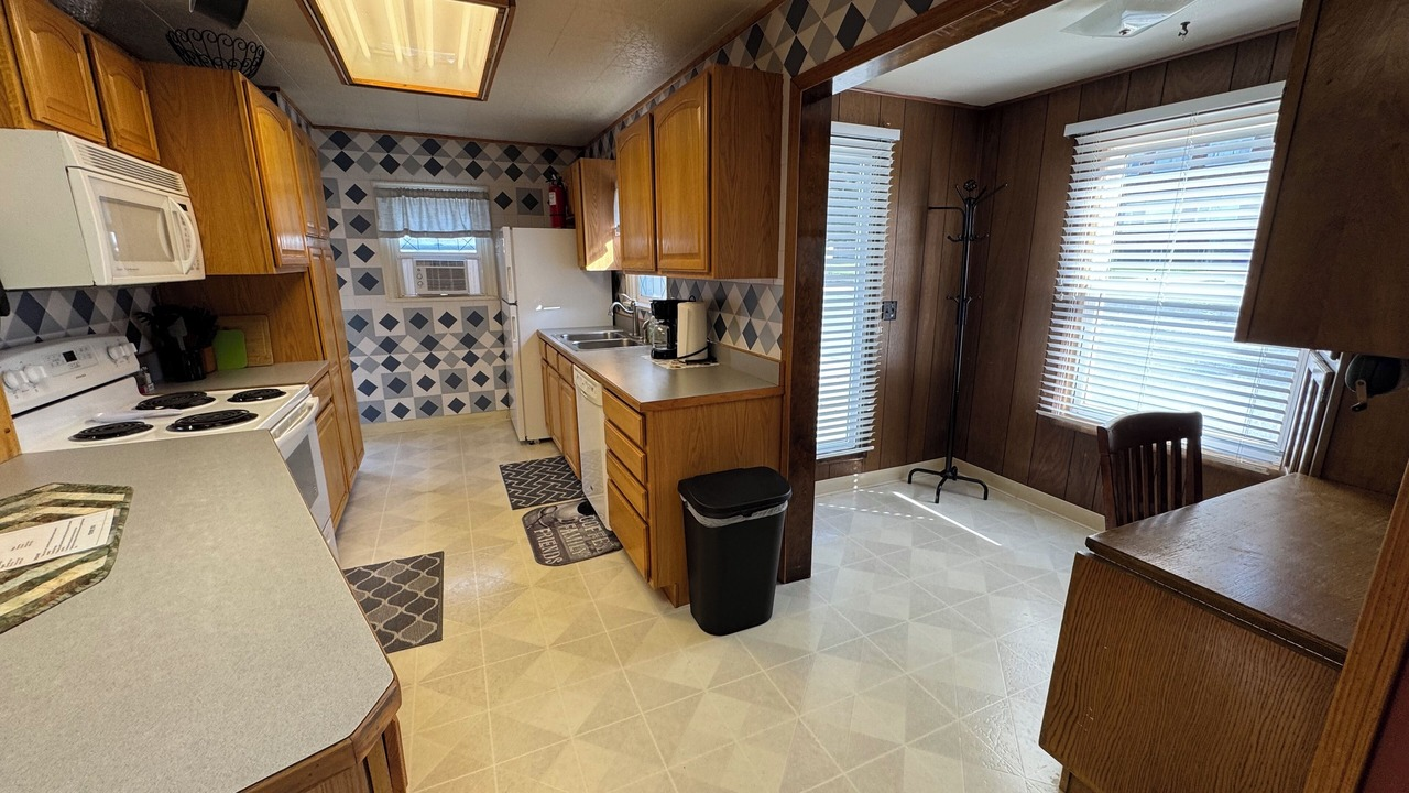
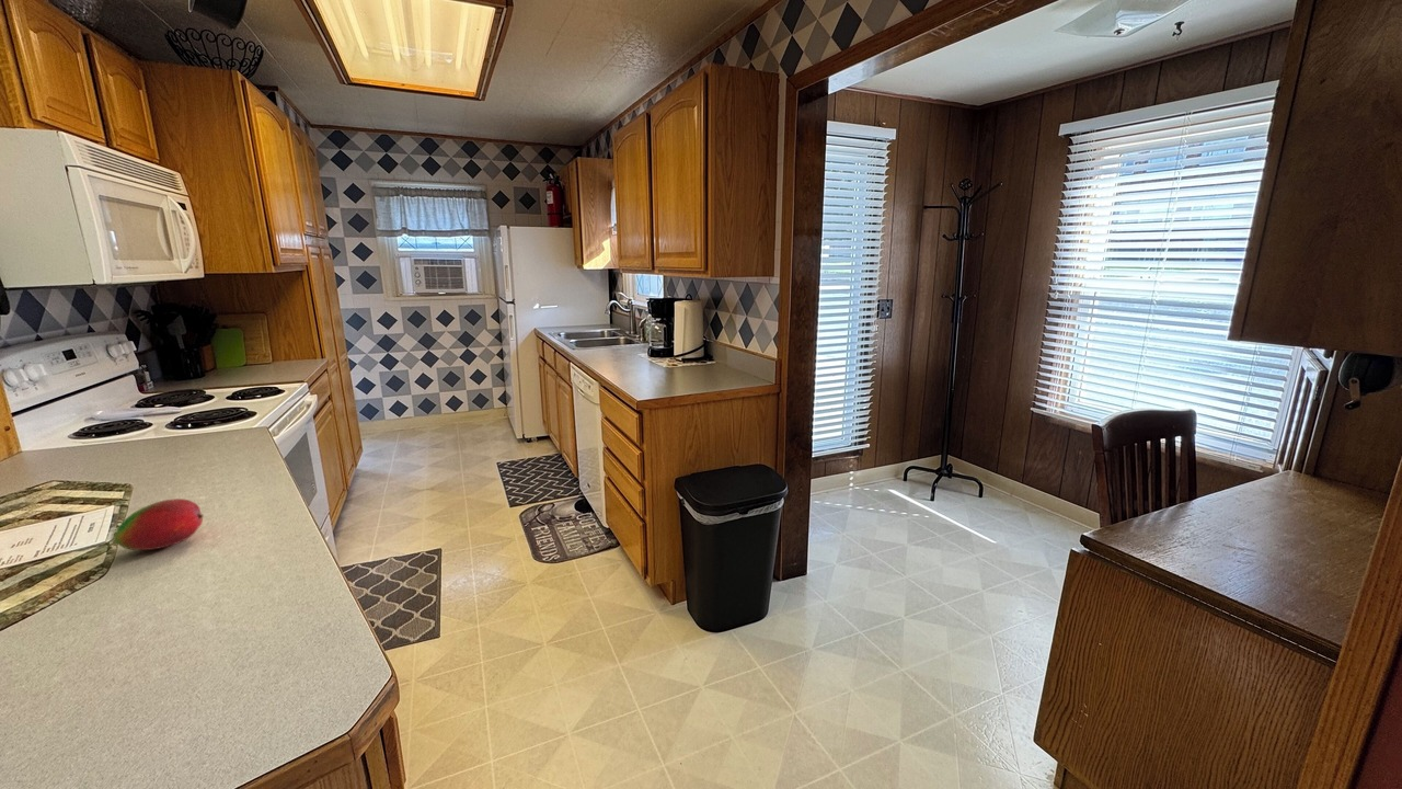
+ fruit (159, 524)
